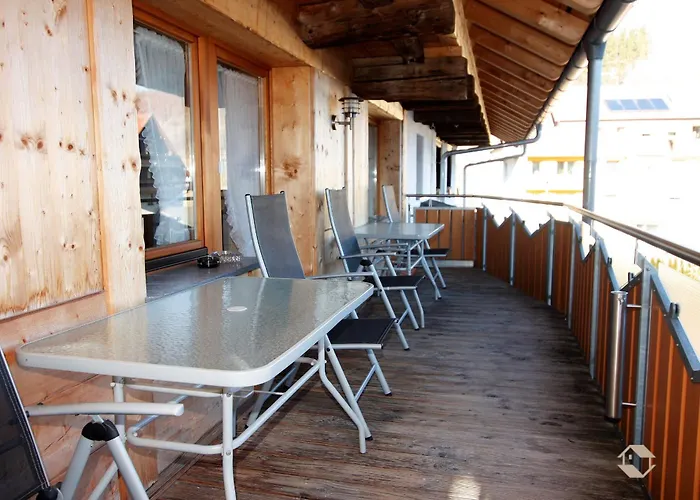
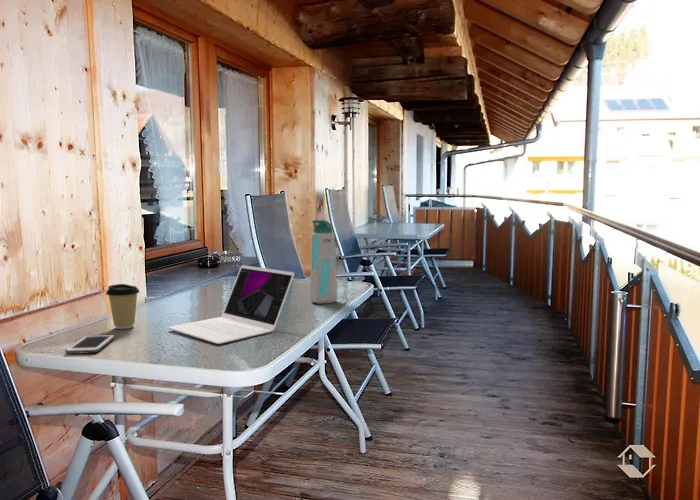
+ cell phone (91, 343)
+ water bottle (323, 261)
+ coffee cup (123, 306)
+ laptop (231, 297)
